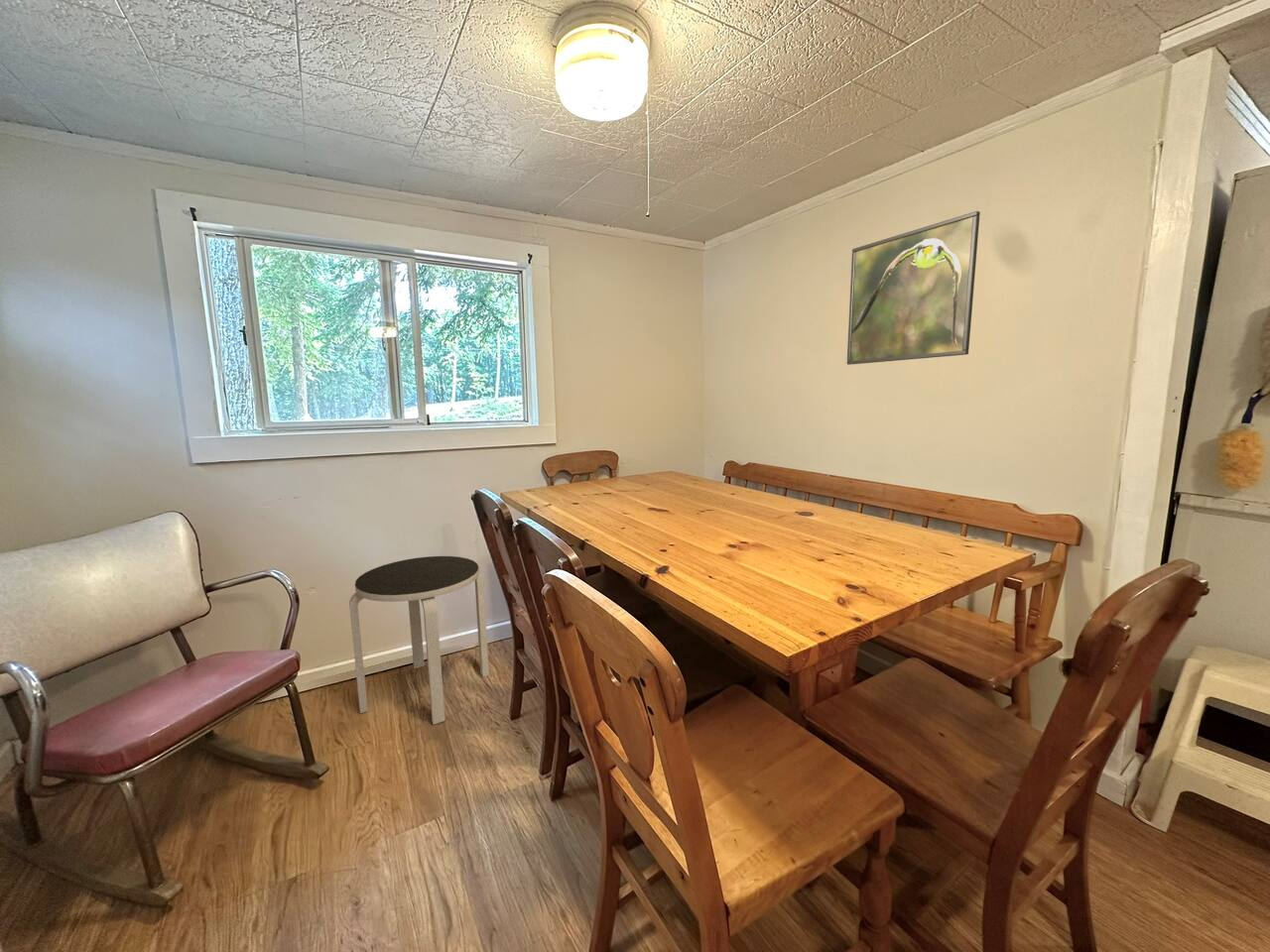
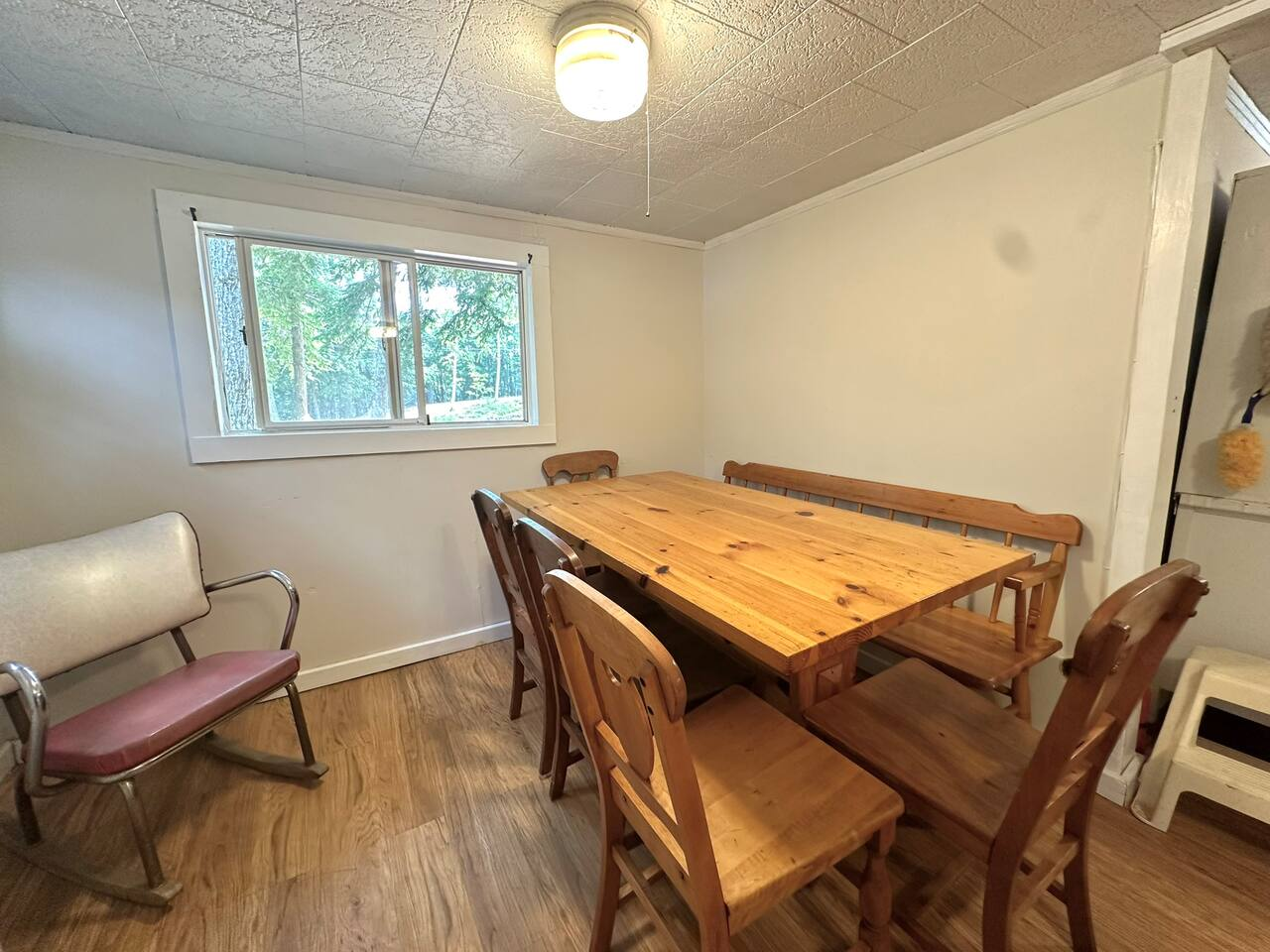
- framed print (905, 297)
- side table (425, 632)
